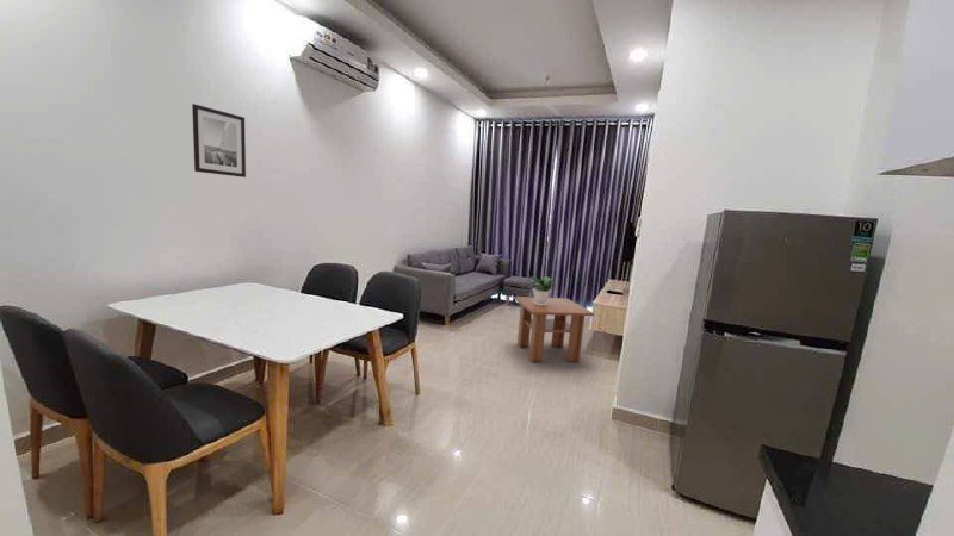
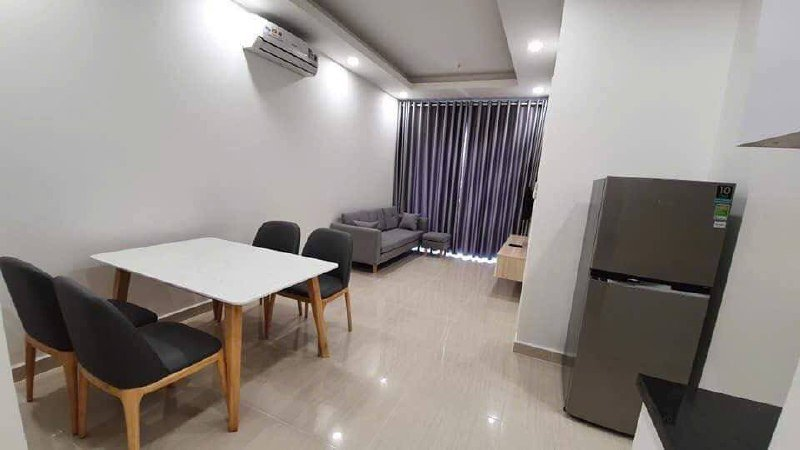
- coffee table (549, 329)
- wall art (221, 143)
- potted plant (541, 289)
